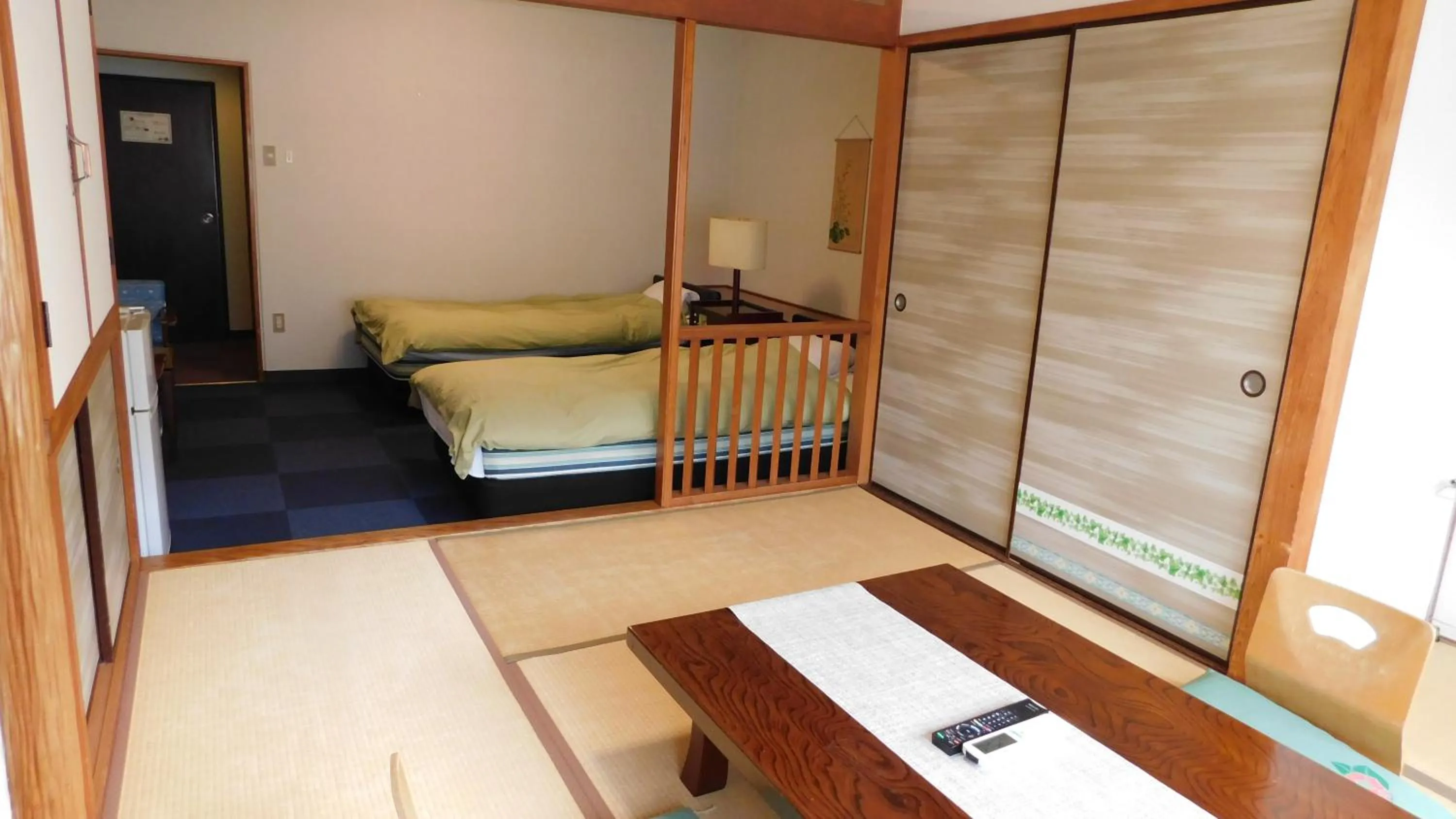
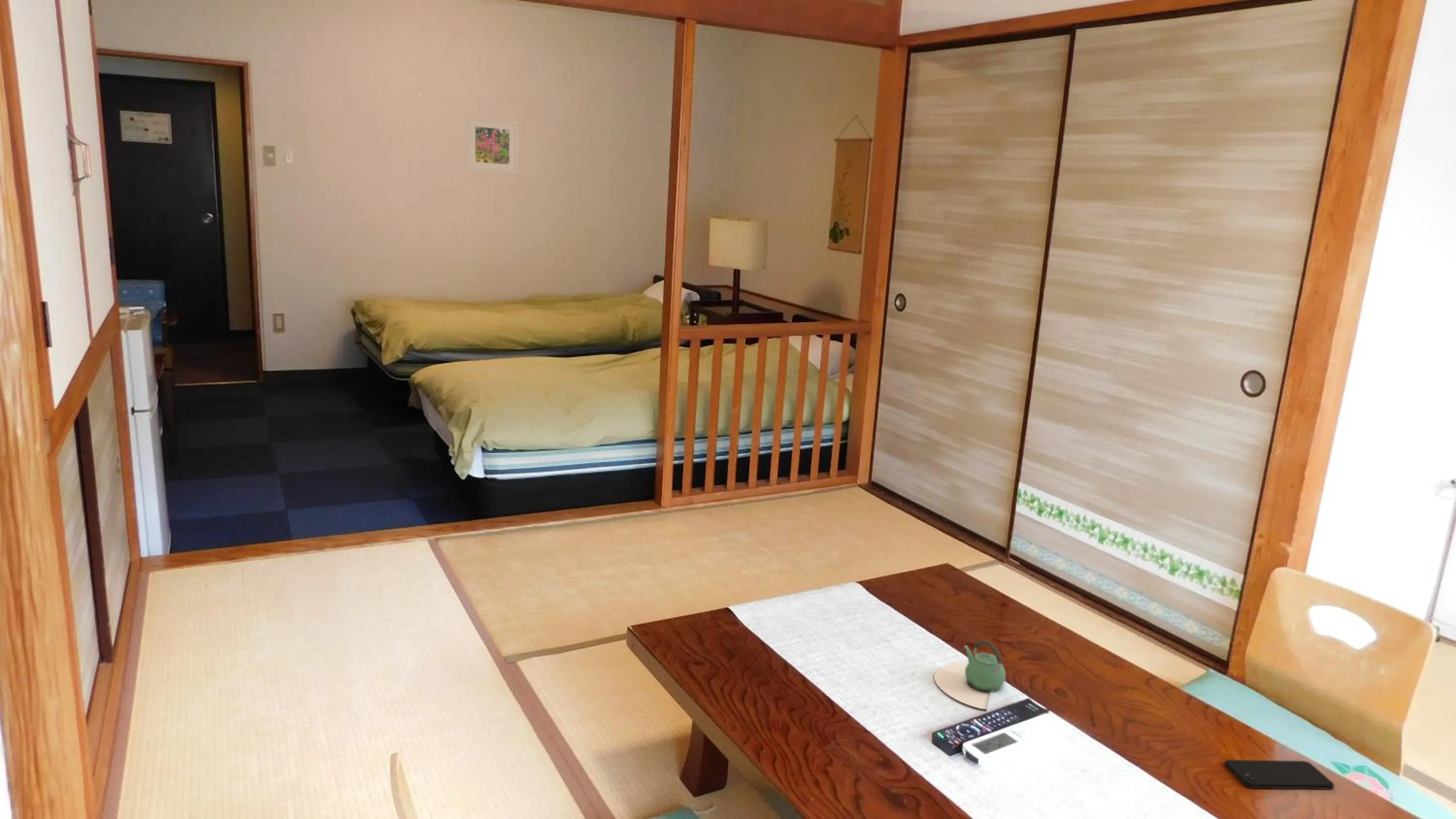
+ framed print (492, 146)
+ smartphone (1278, 774)
+ teapot (986, 663)
